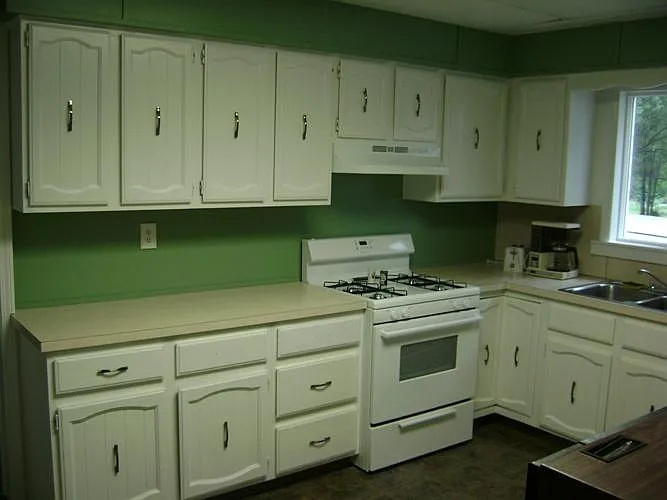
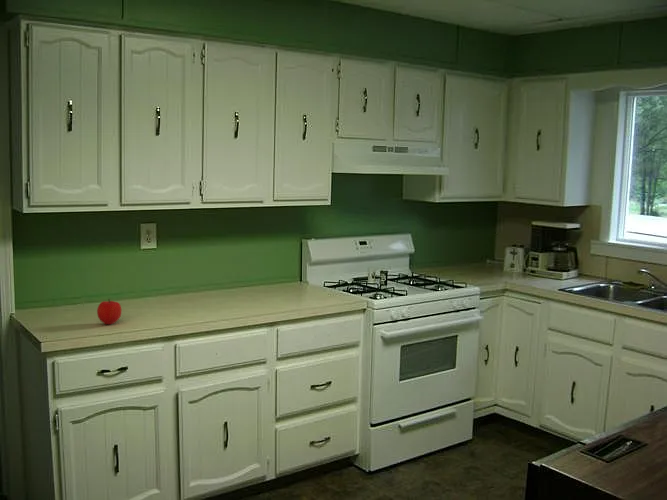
+ fruit (109, 311)
